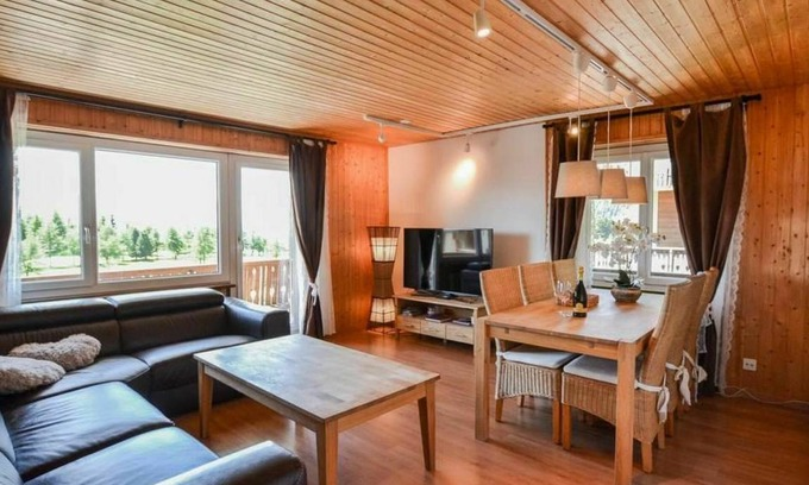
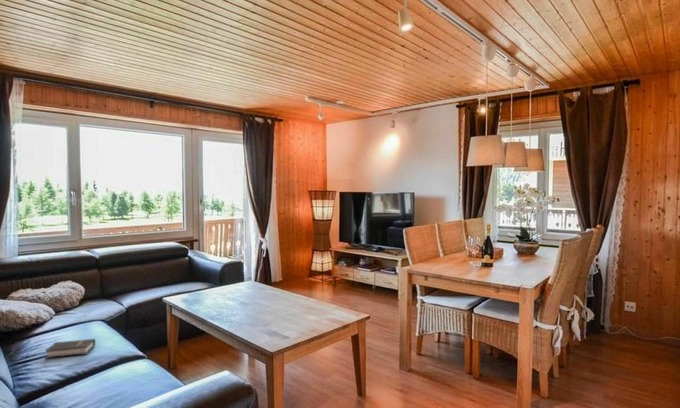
+ hardback book (71, 347)
